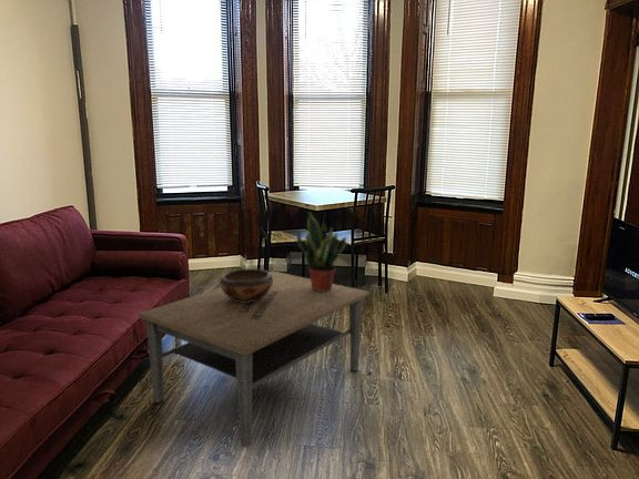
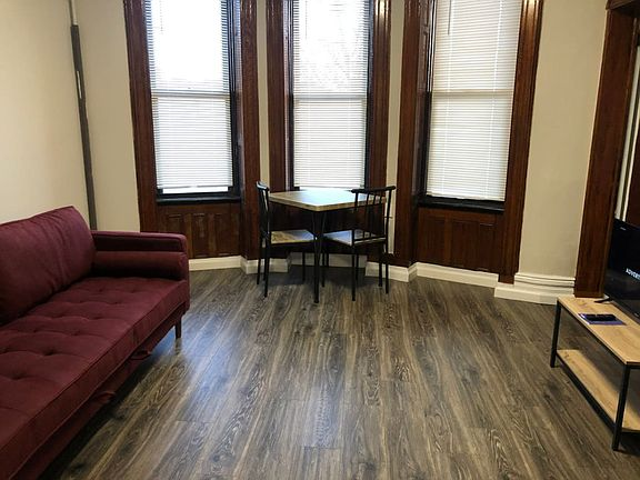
- coffee table (262, 343)
- decorative bowl (246, 286)
- potted plant (324, 251)
